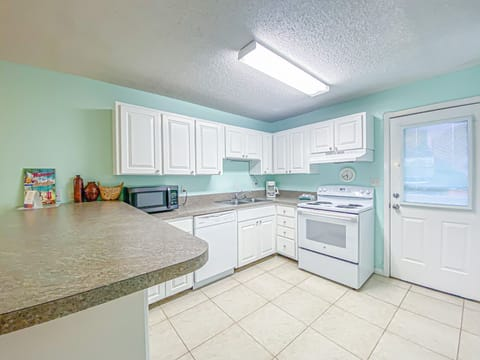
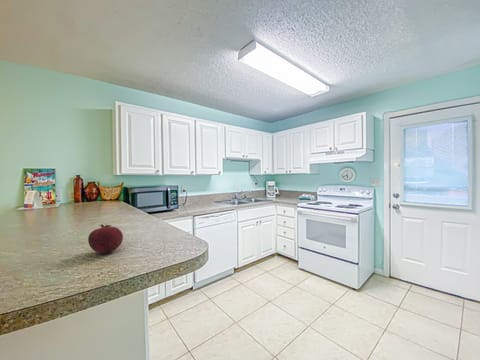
+ fruit (106, 238)
